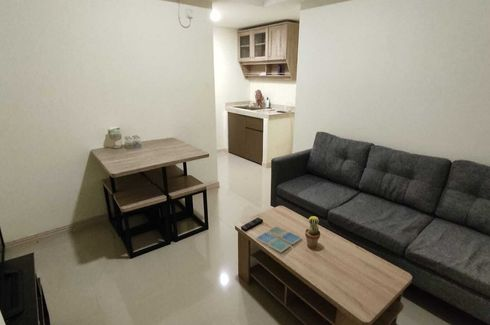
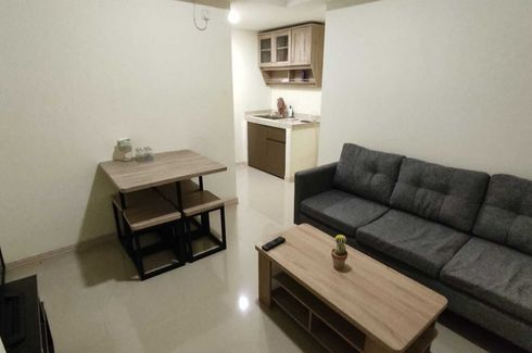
- drink coaster (278, 238)
